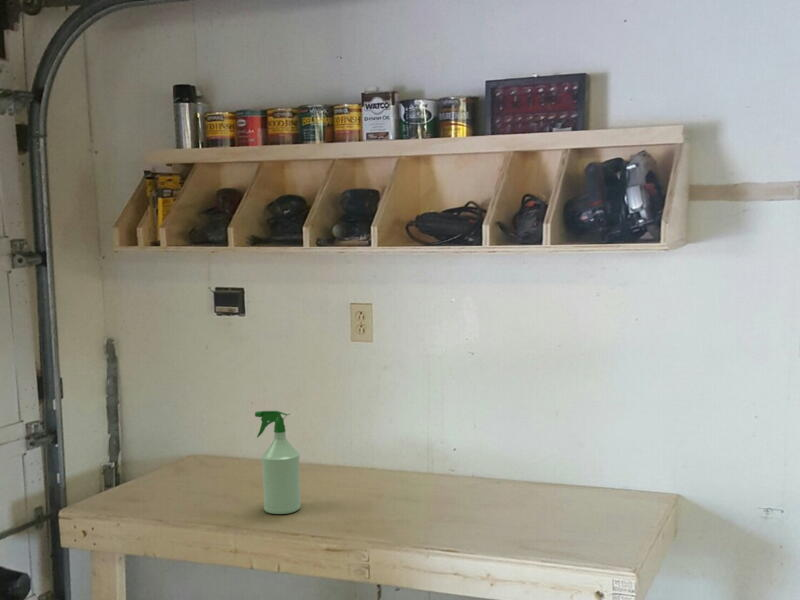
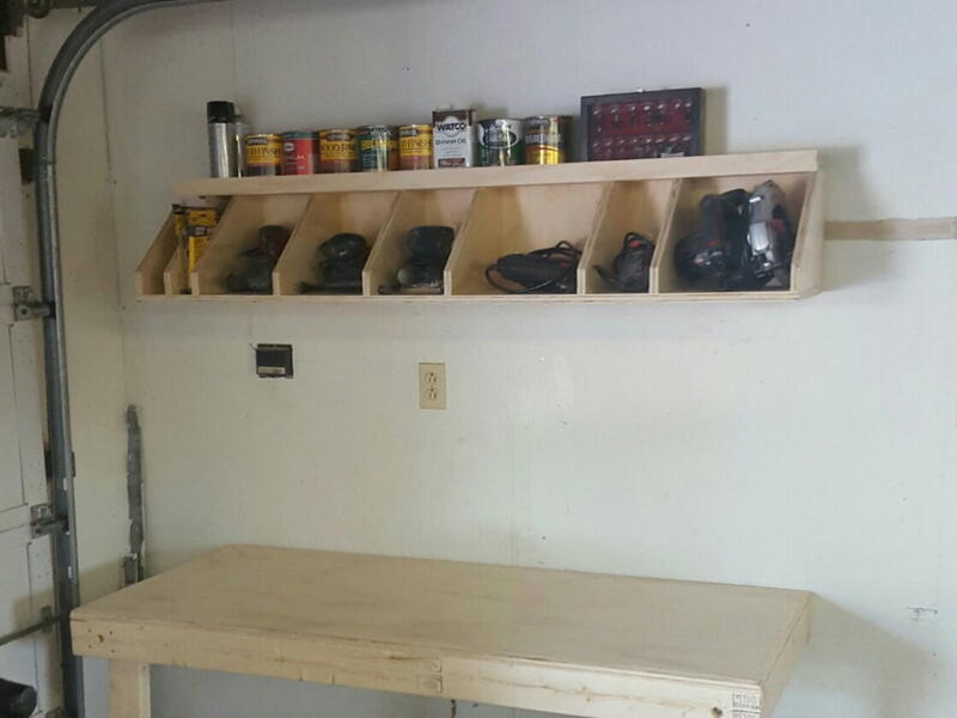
- spray bottle (280, 459)
